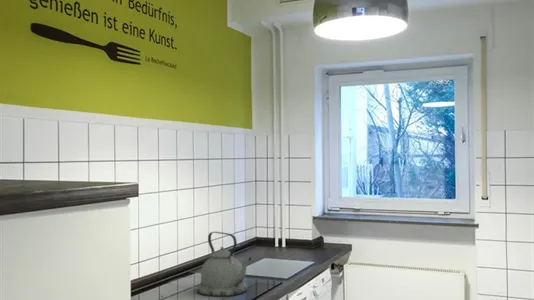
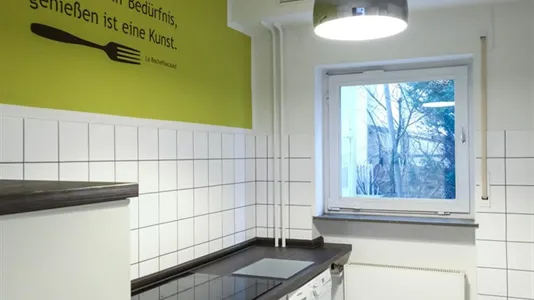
- kettle (225, 261)
